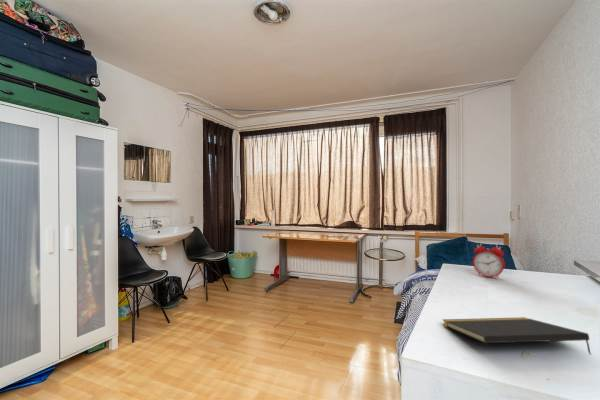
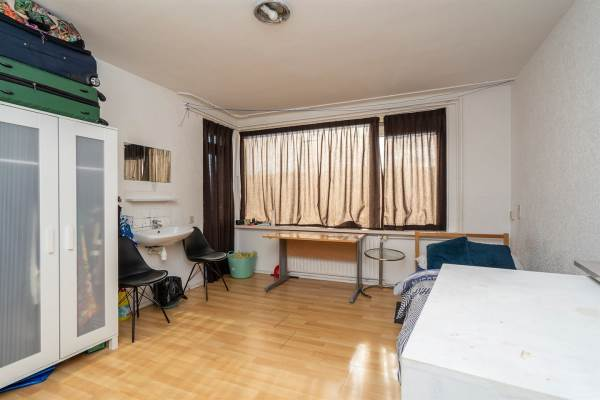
- alarm clock (488, 259)
- notepad (507, 328)
